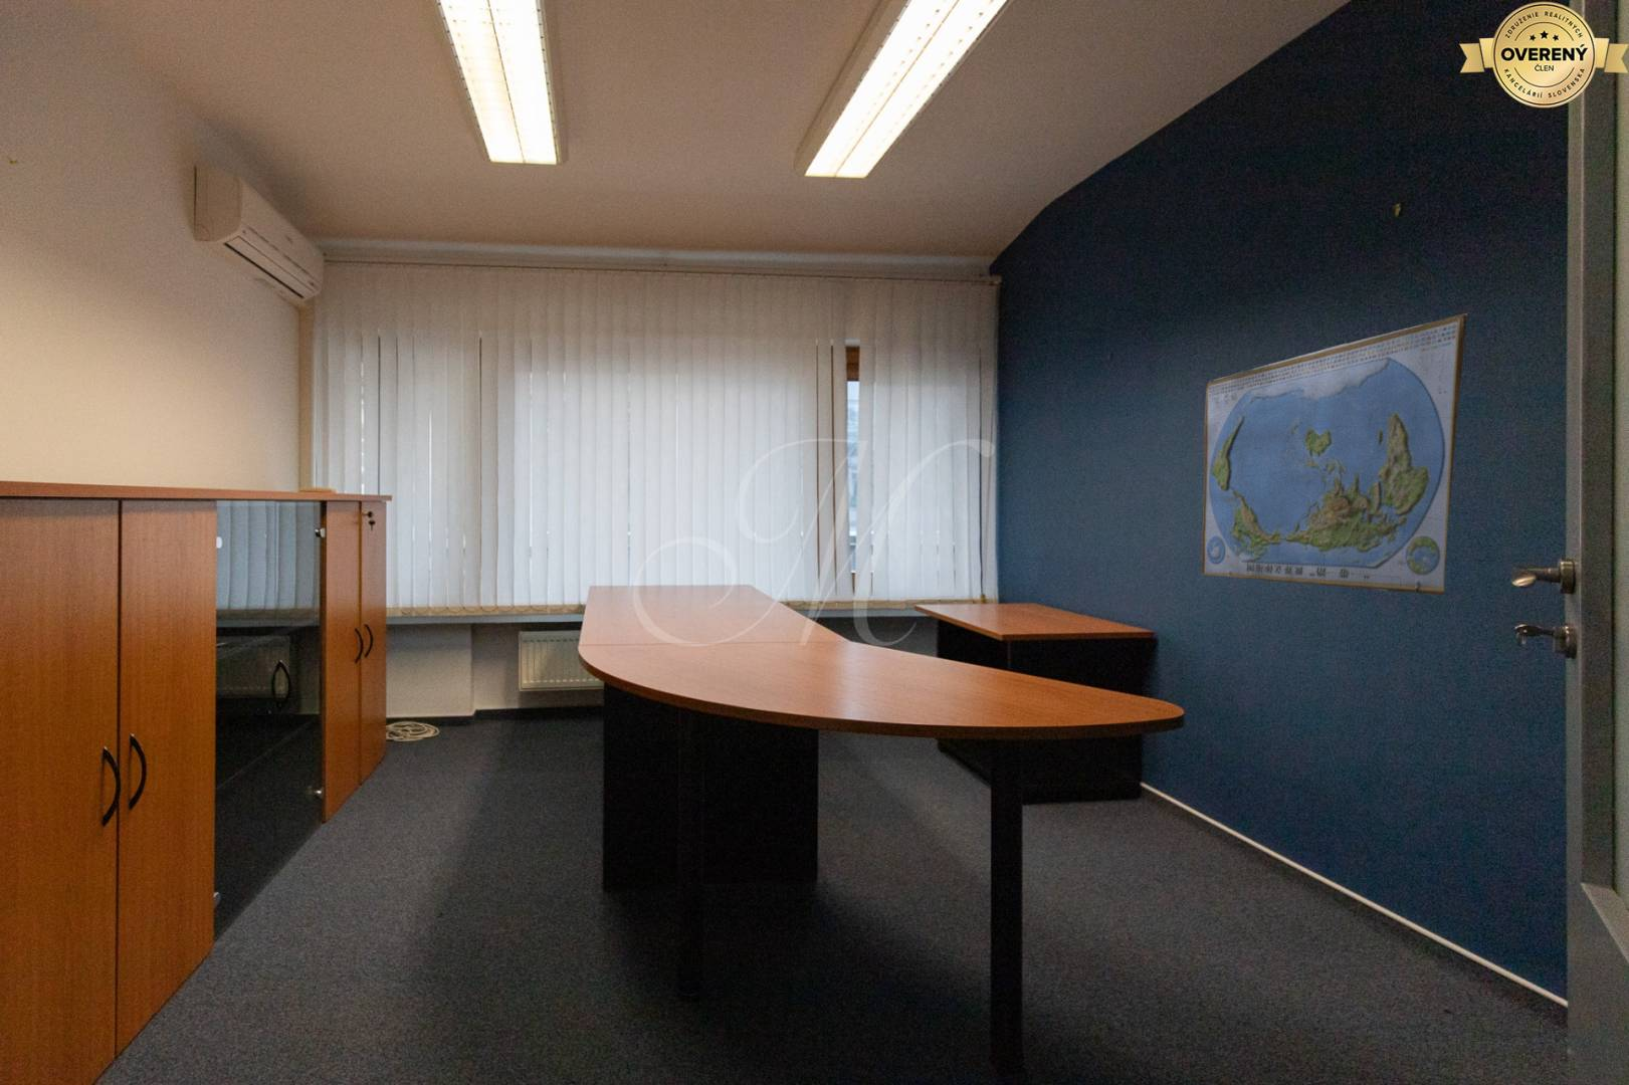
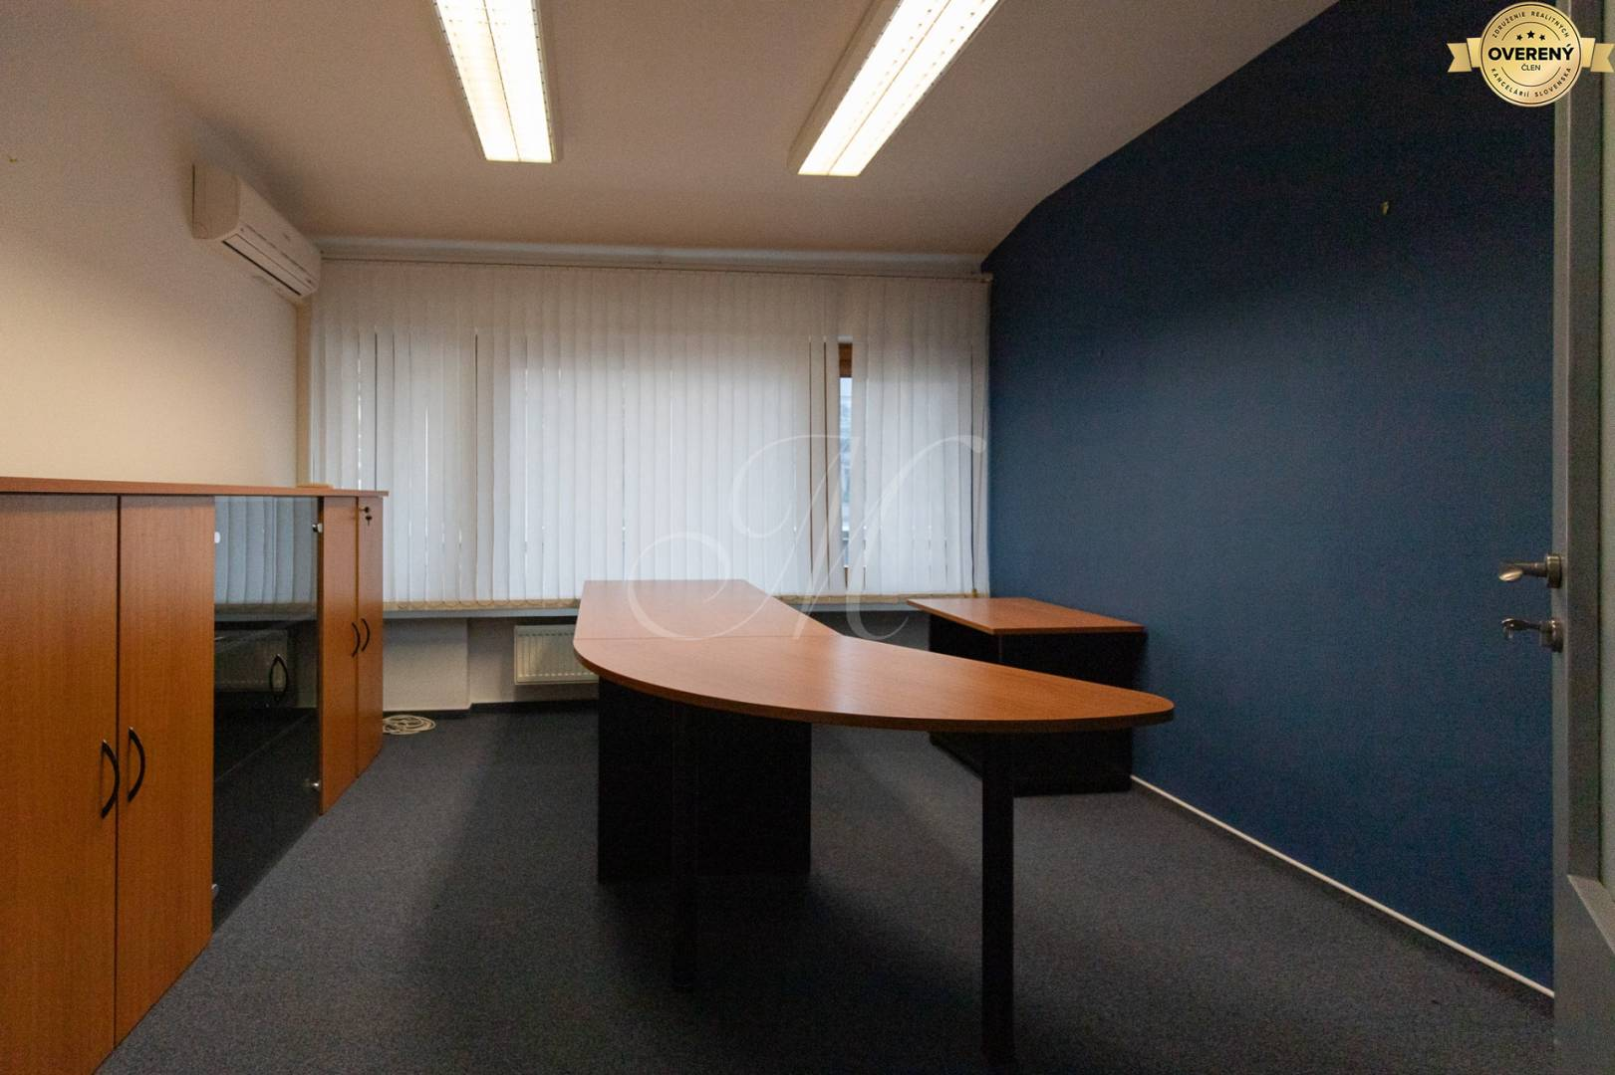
- world map (1307, 469)
